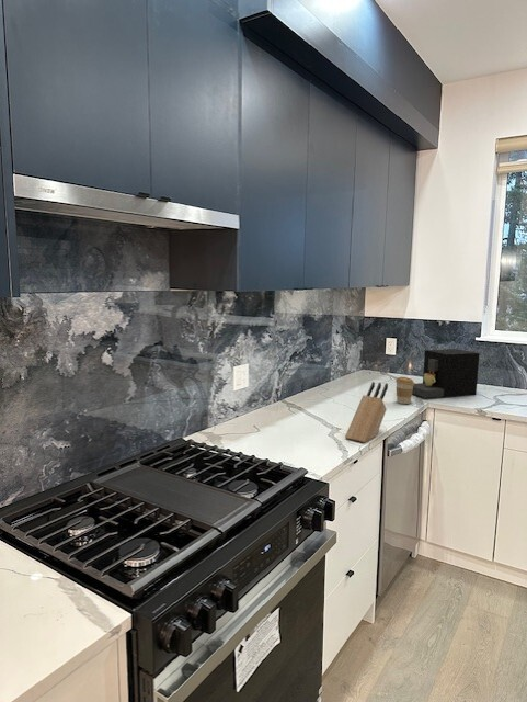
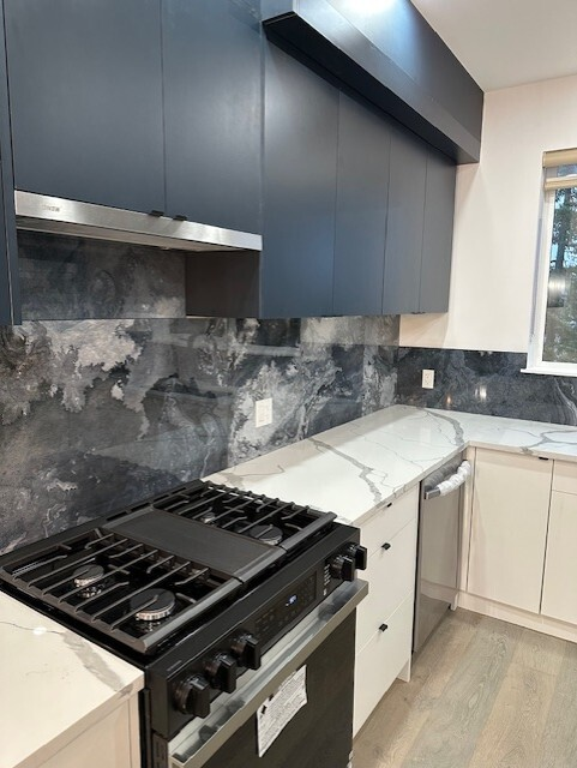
- coffee cup (404, 389)
- knife block (368, 409)
- coffee maker (440, 372)
